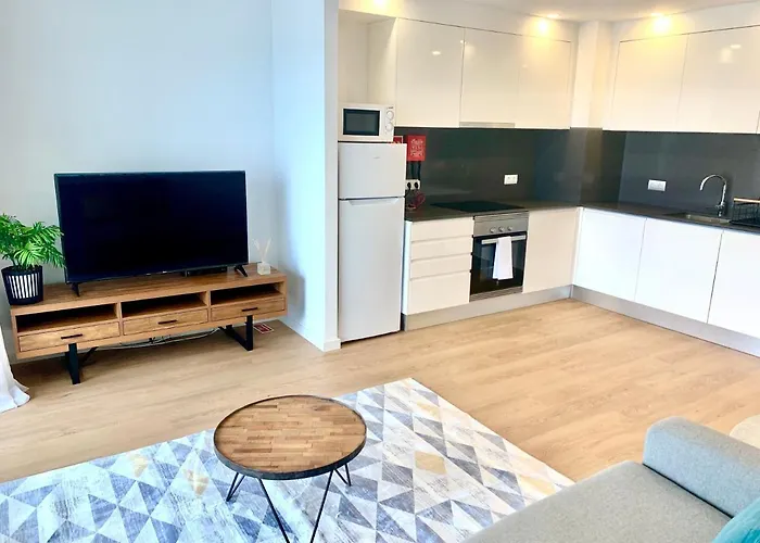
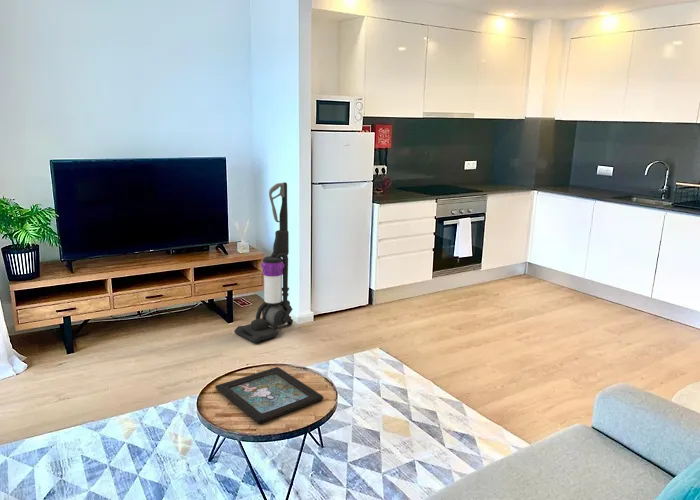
+ vacuum cleaner (268, 259)
+ decorative tray (268, 392)
